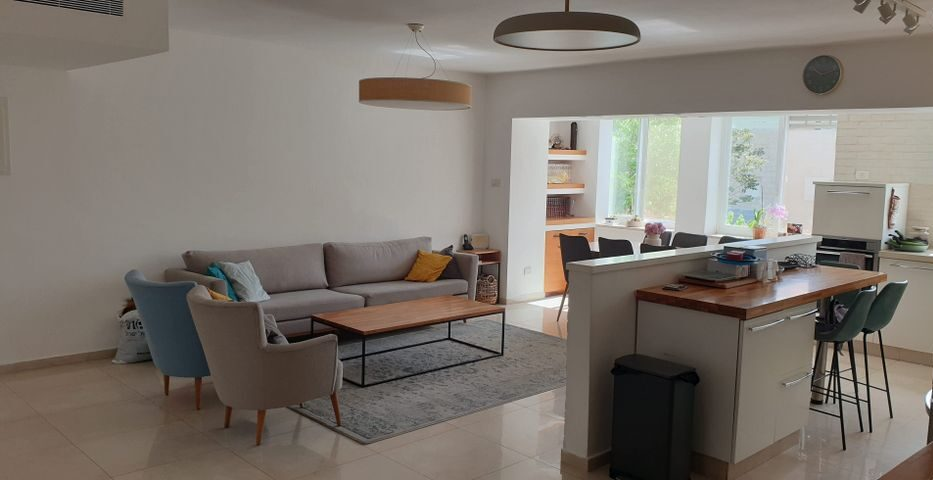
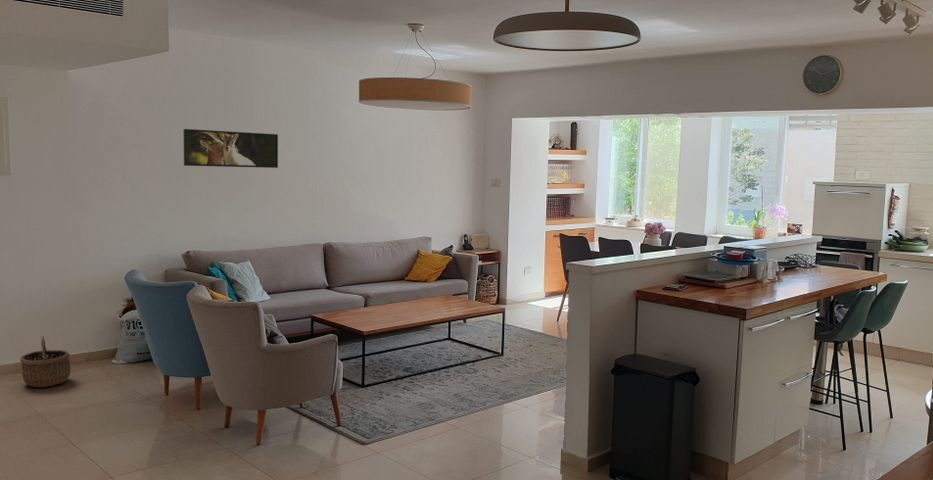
+ wicker basket (45, 359)
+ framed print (232, 149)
